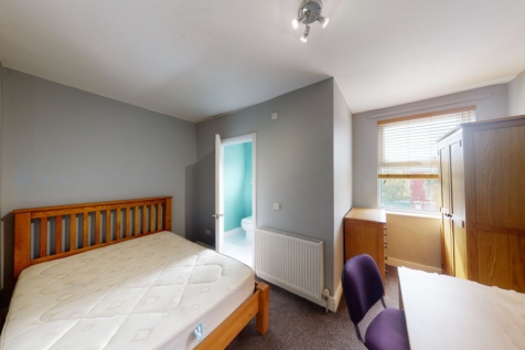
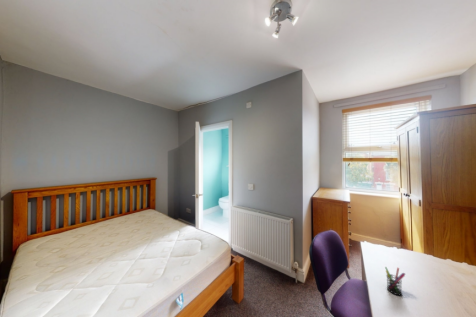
+ pen holder (392, 279)
